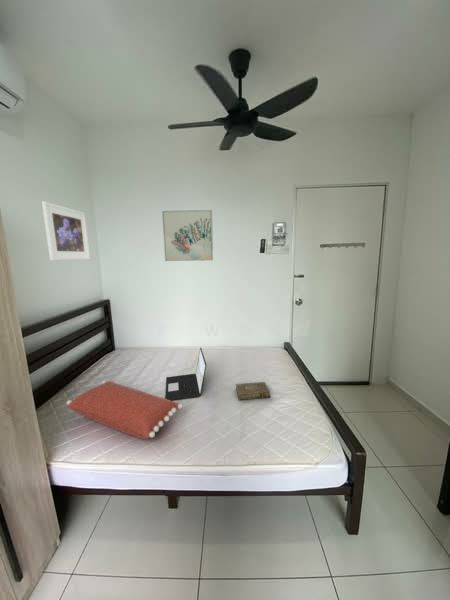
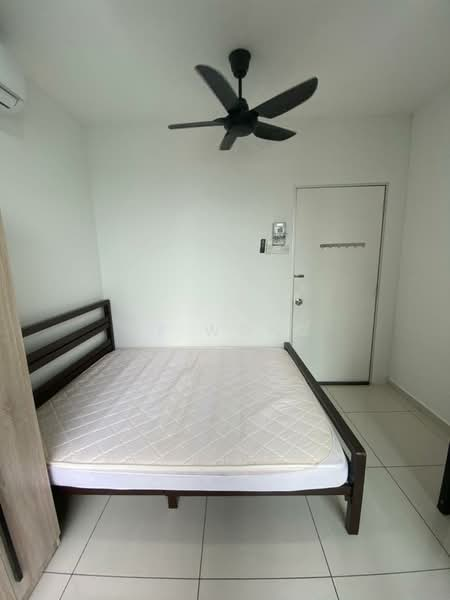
- book (252, 390)
- pillow (125, 405)
- laptop (184, 375)
- wall art (188, 236)
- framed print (69, 234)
